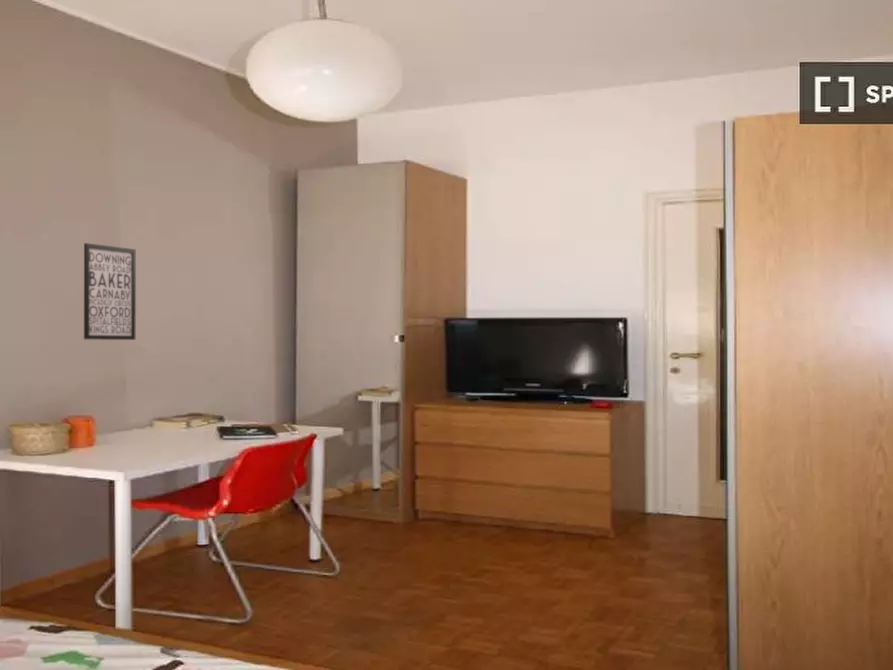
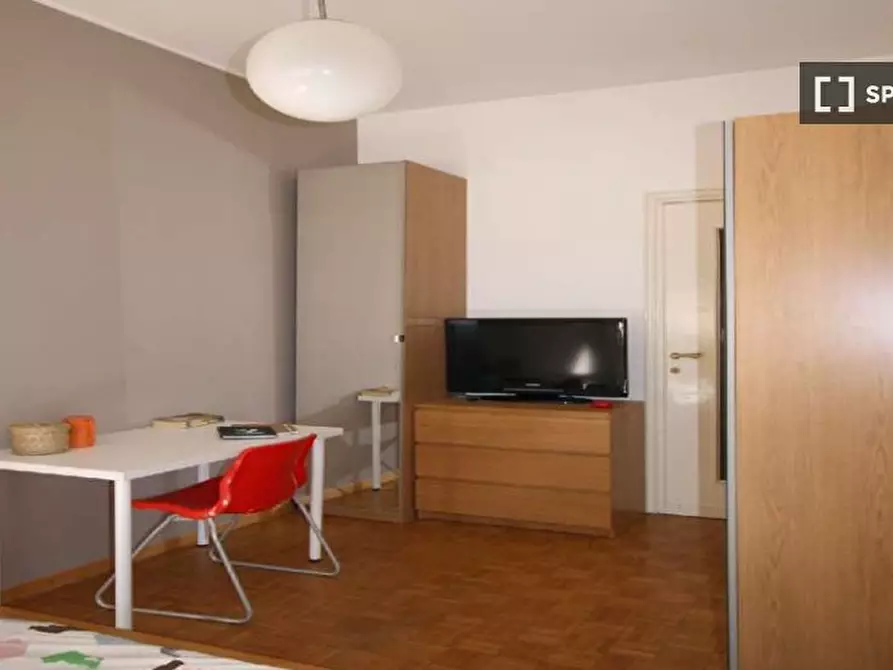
- wall art (110, 292)
